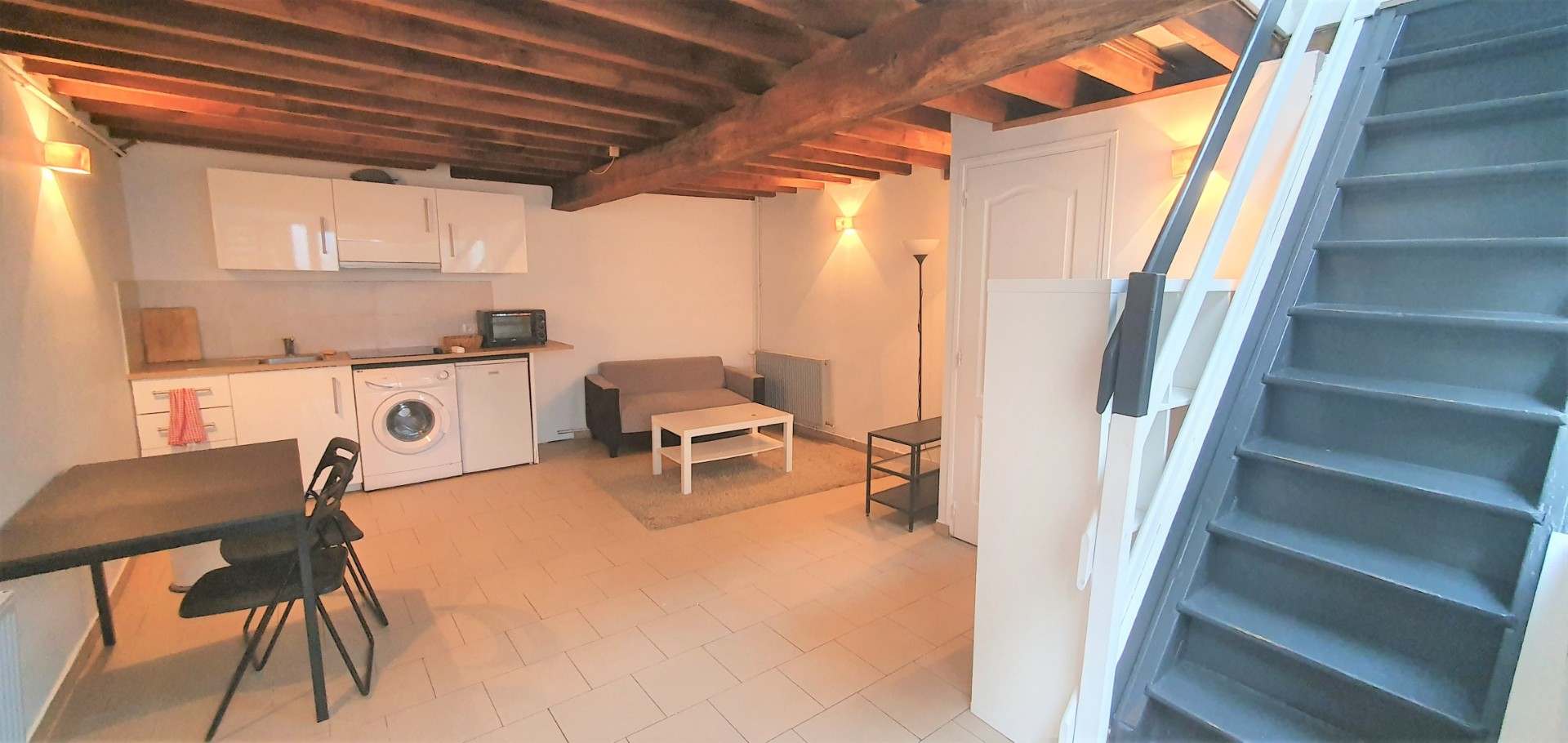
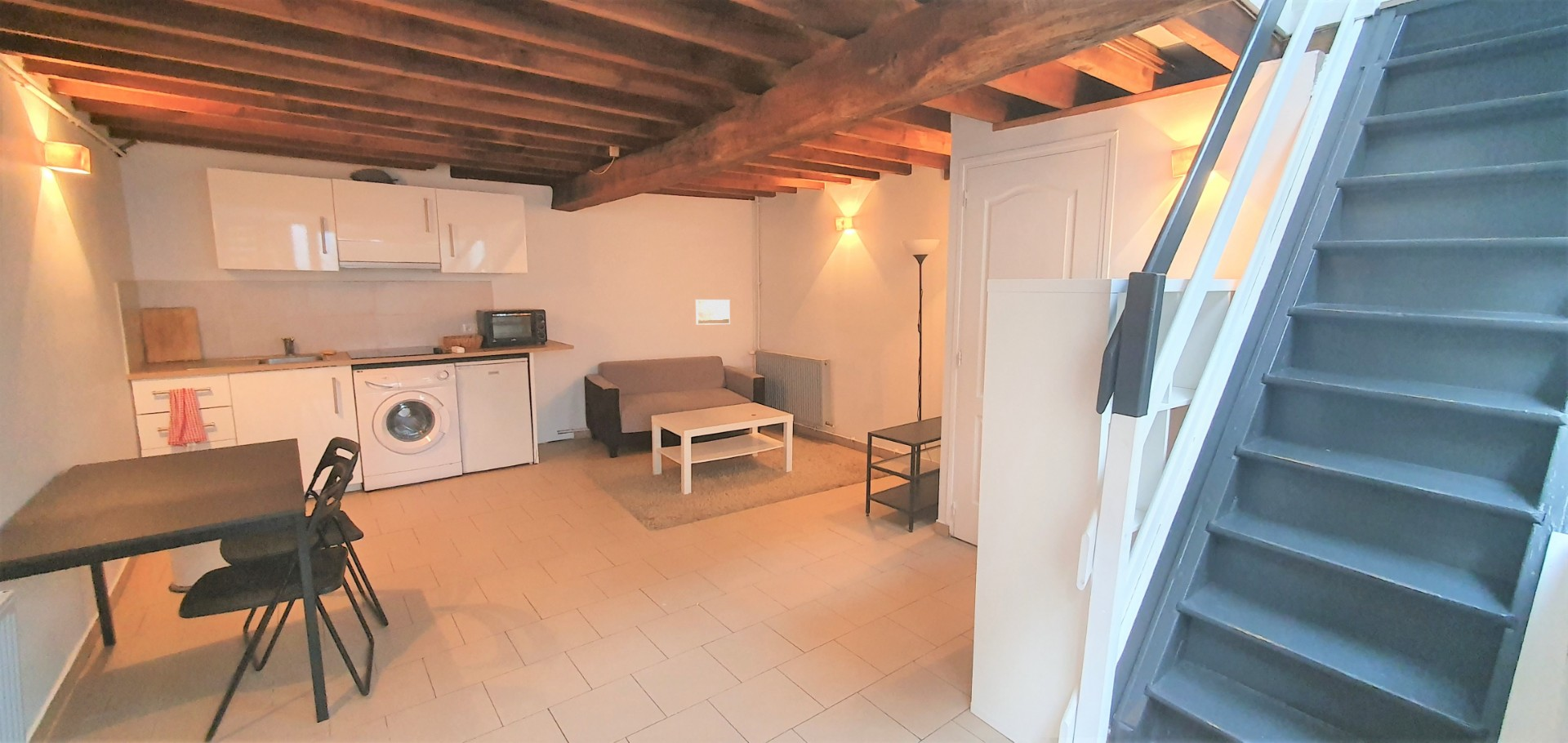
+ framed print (713, 312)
